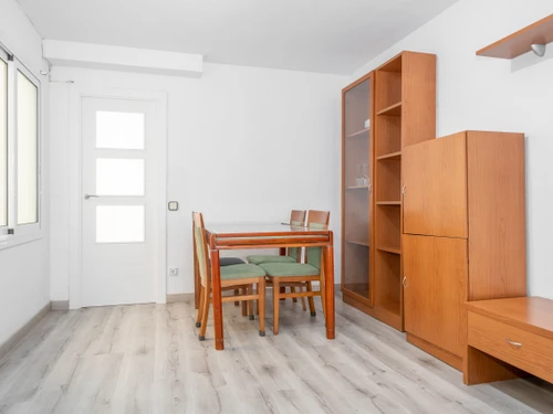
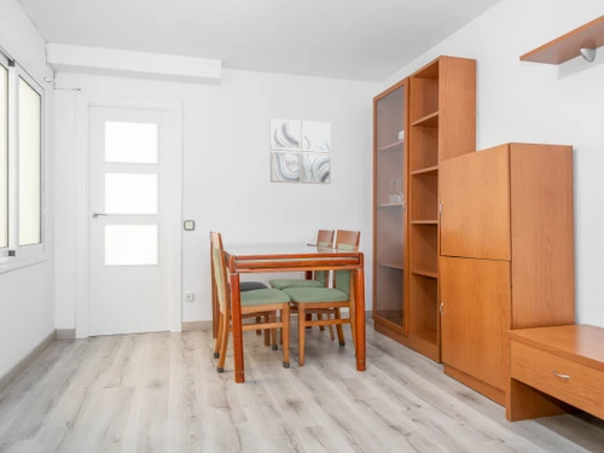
+ wall art (300, 152)
